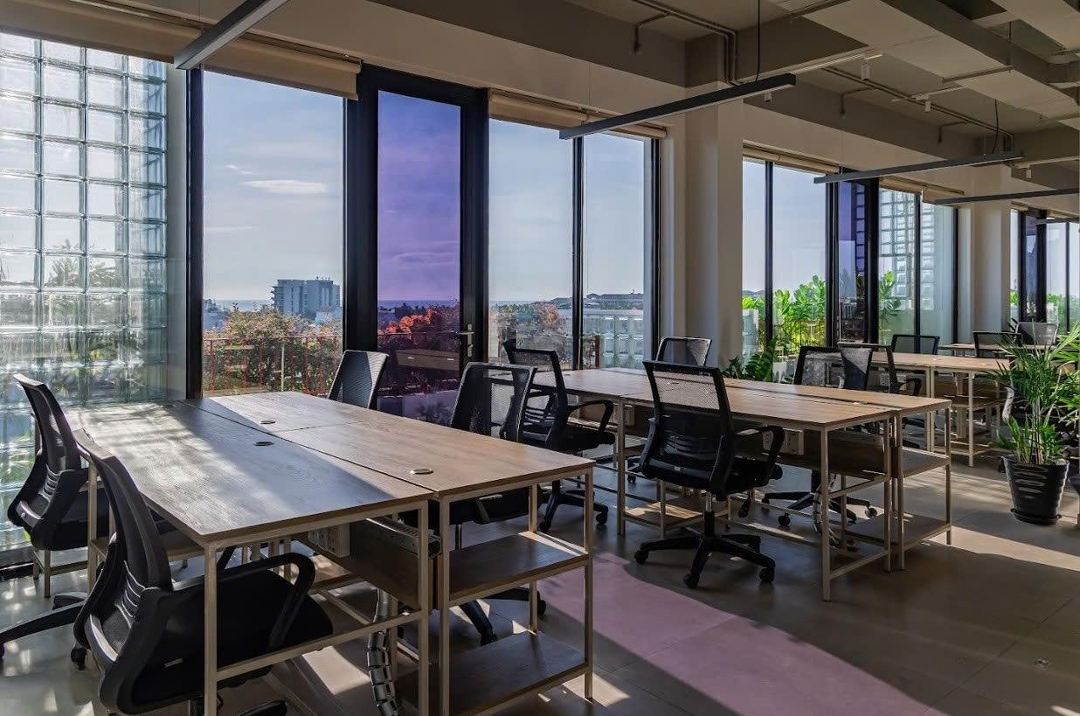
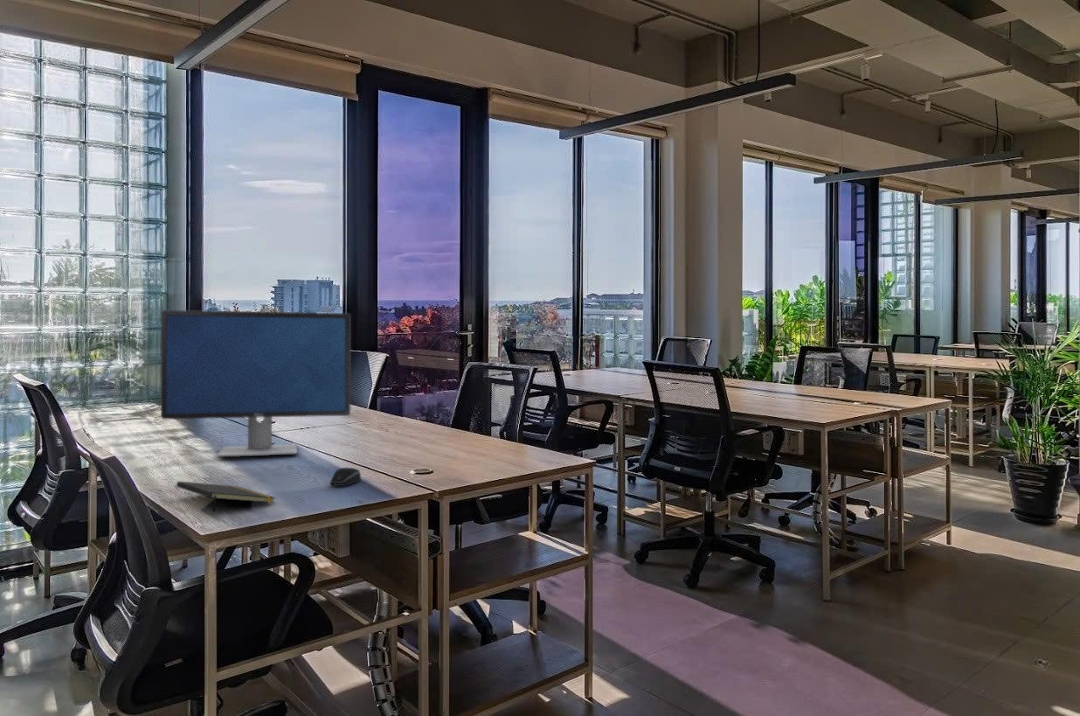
+ notepad (225, 492)
+ computer mouse (345, 475)
+ monitor (259, 382)
